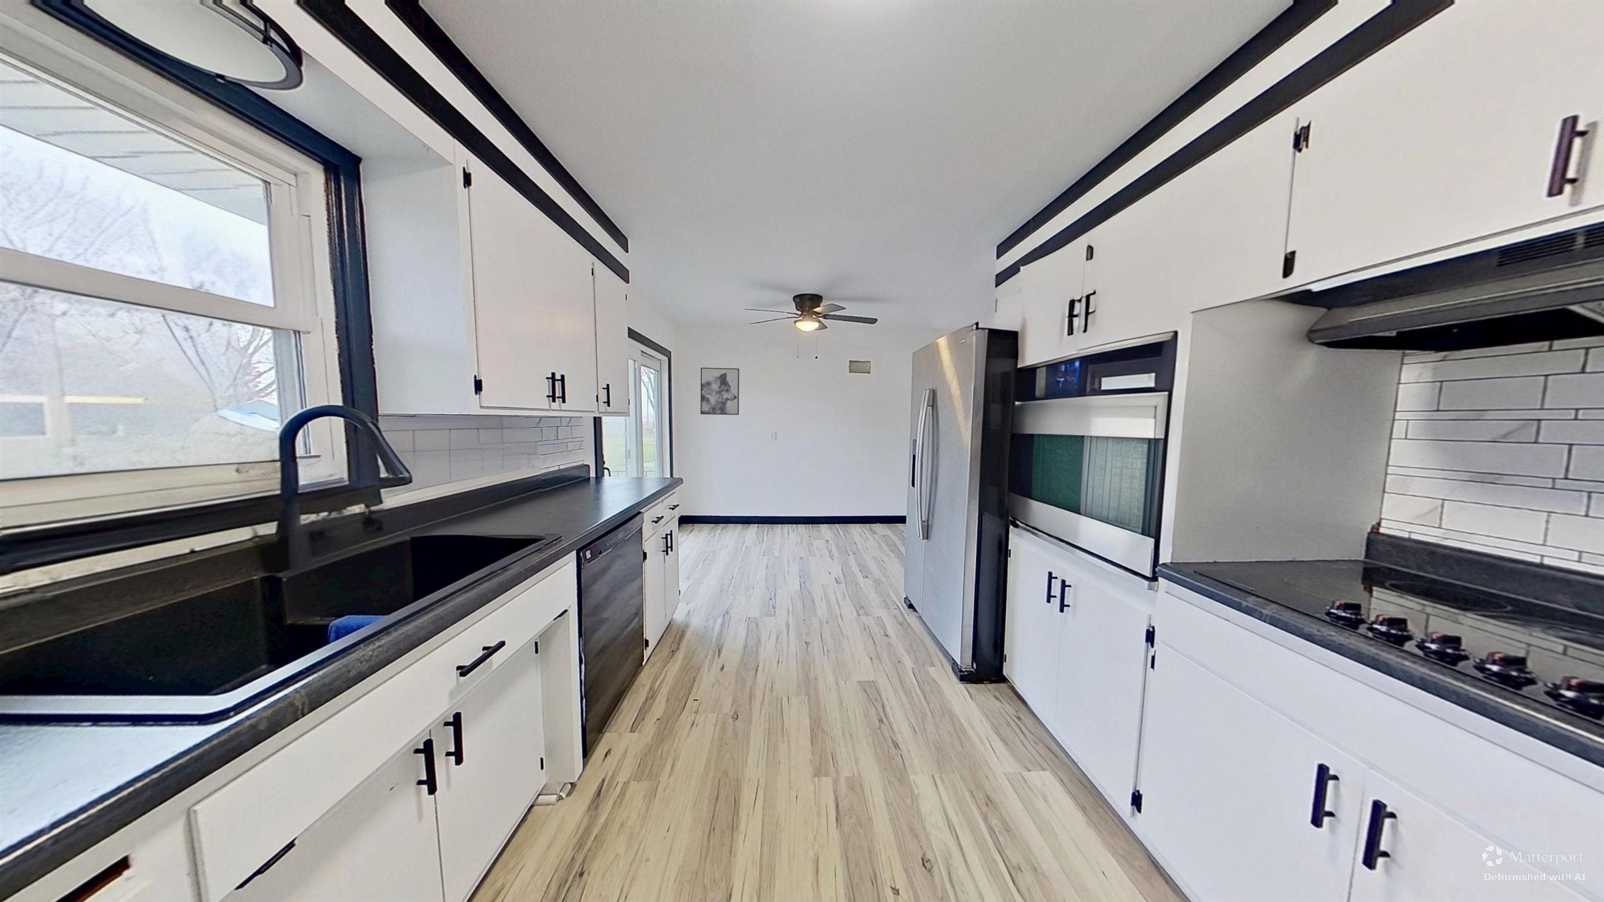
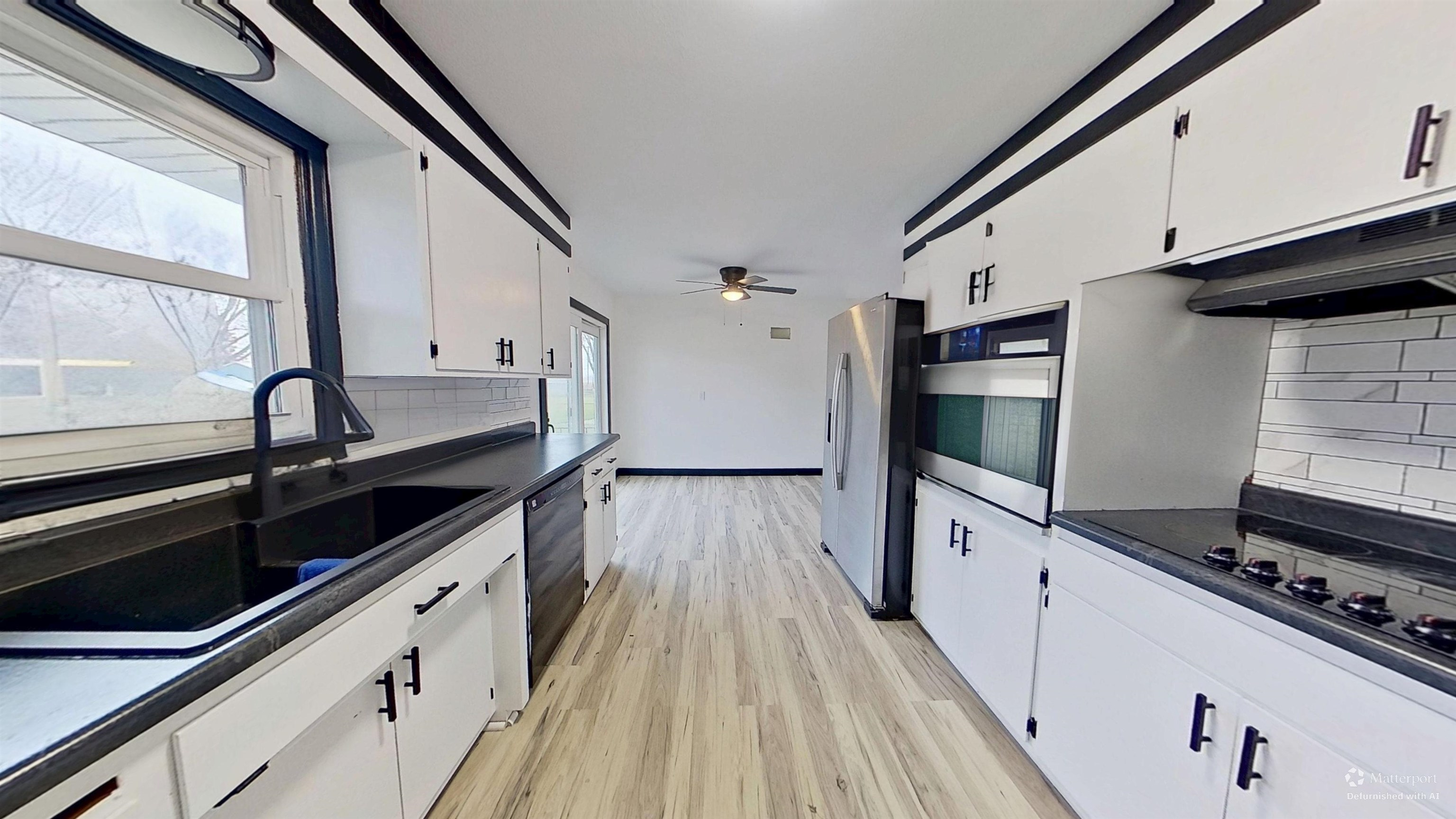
- wall art (719, 391)
